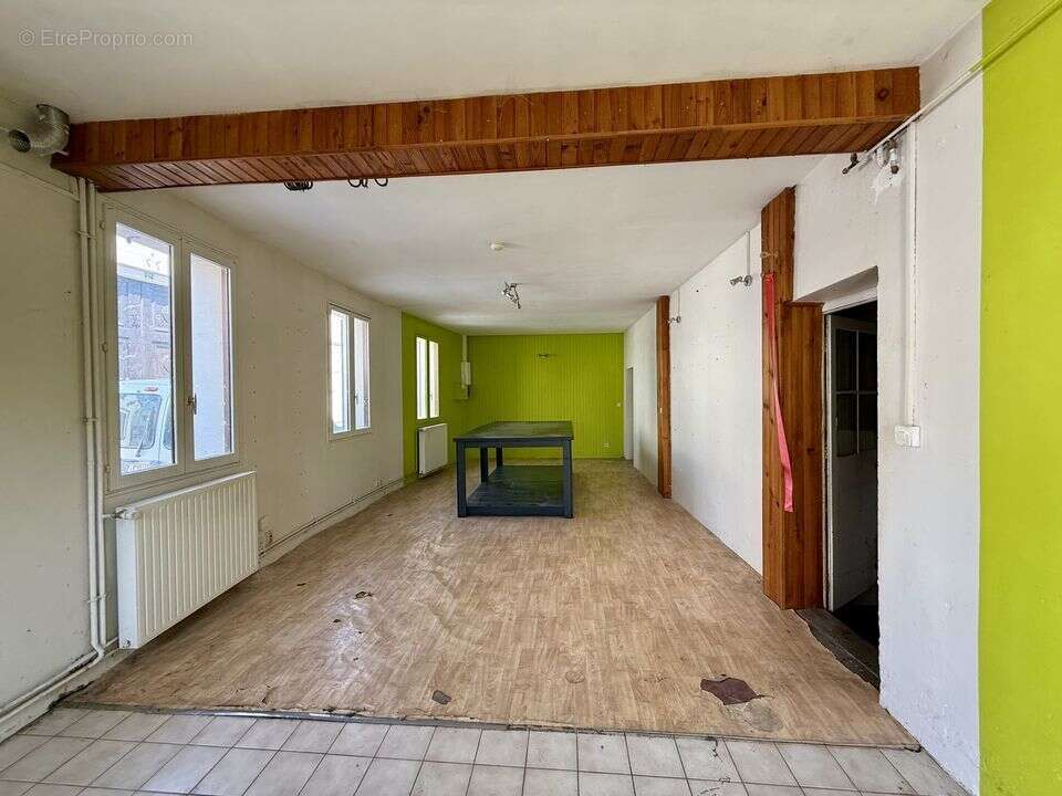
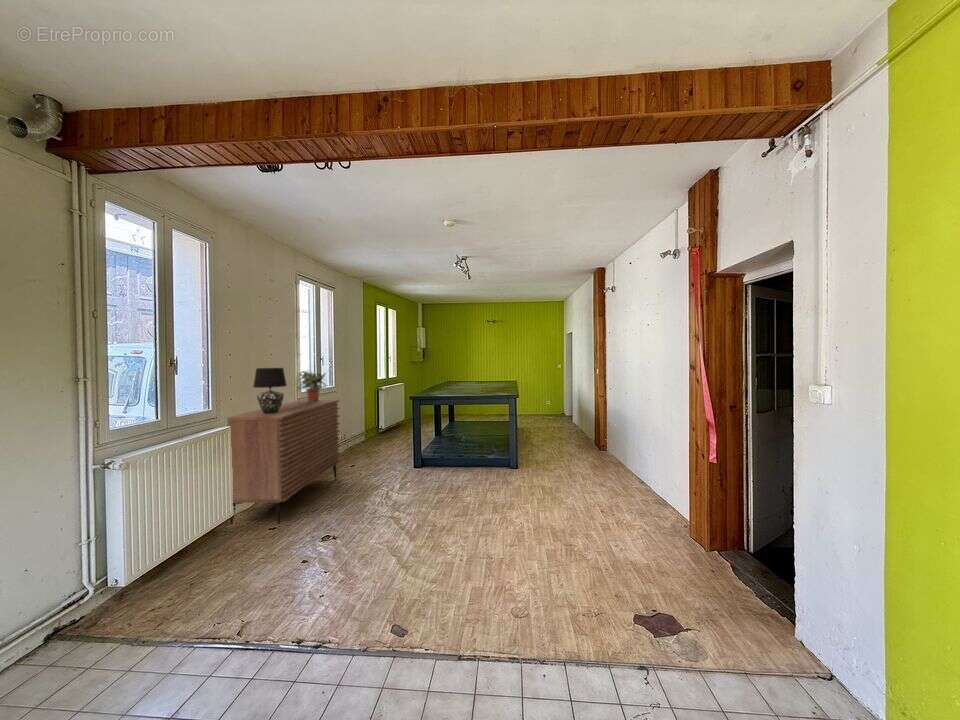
+ sideboard (292, 452)
+ potted plant (313, 385)
+ table lamp (270, 390)
